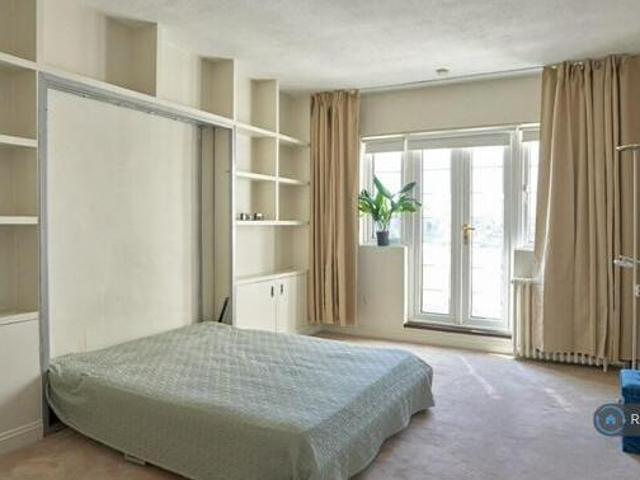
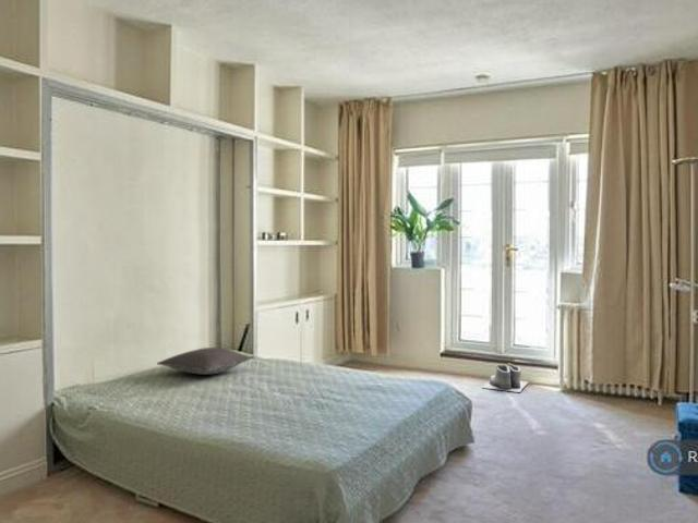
+ pillow (206, 360)
+ boots (505, 374)
